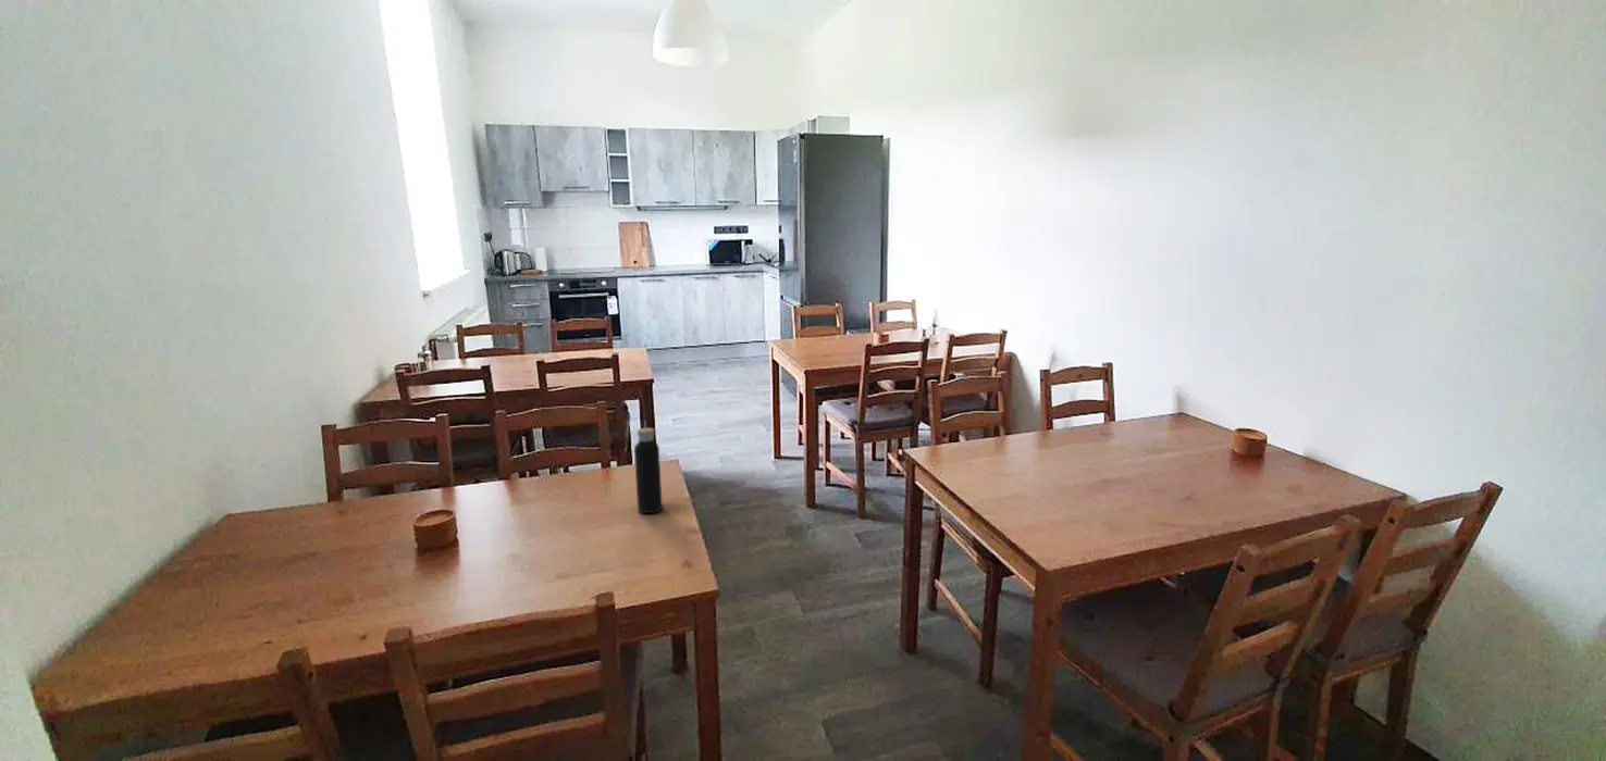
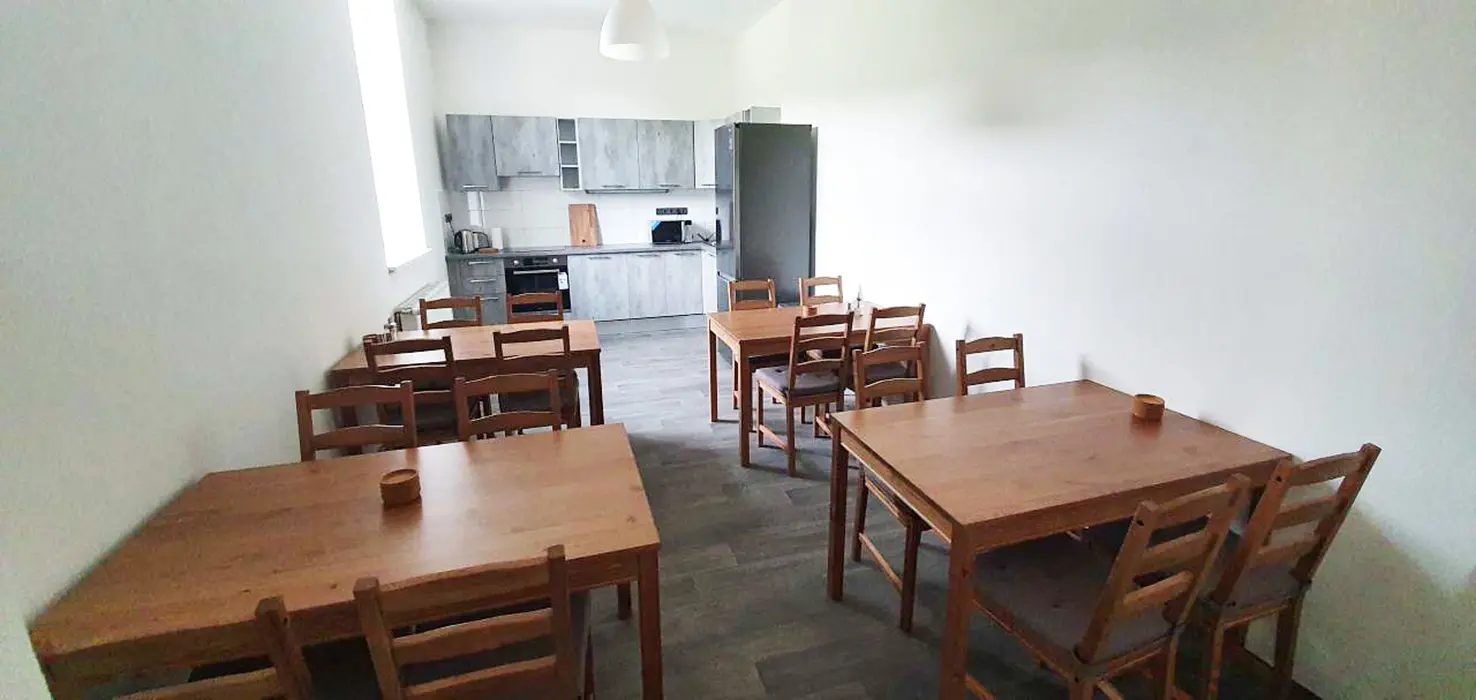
- water bottle (647, 465)
